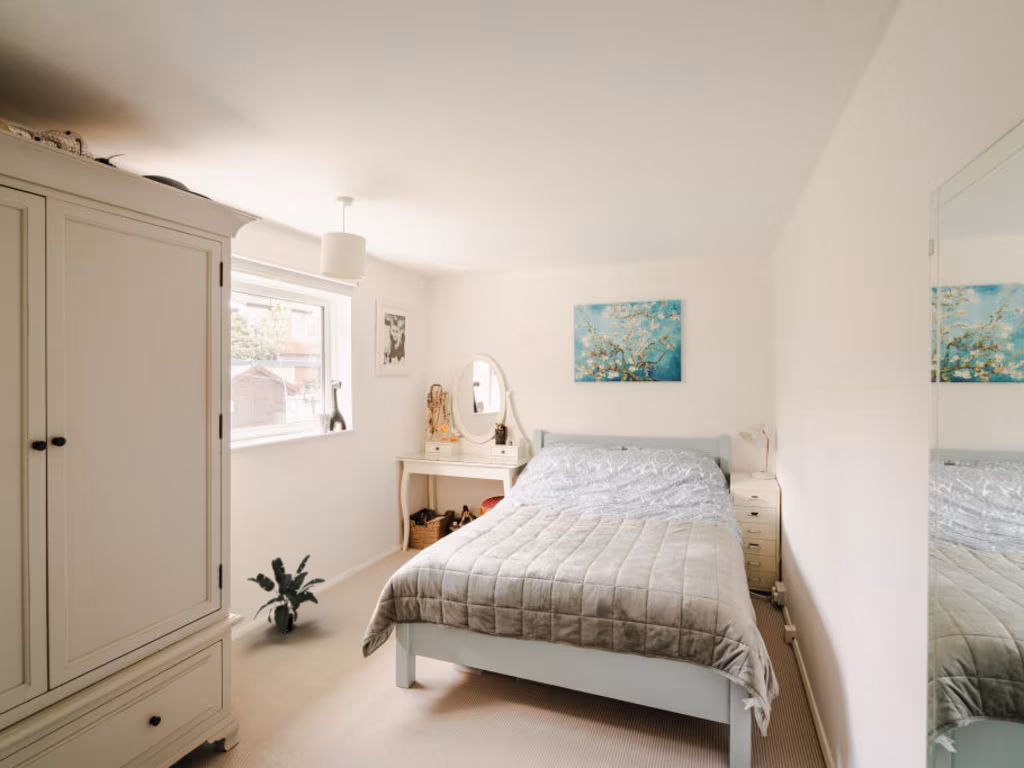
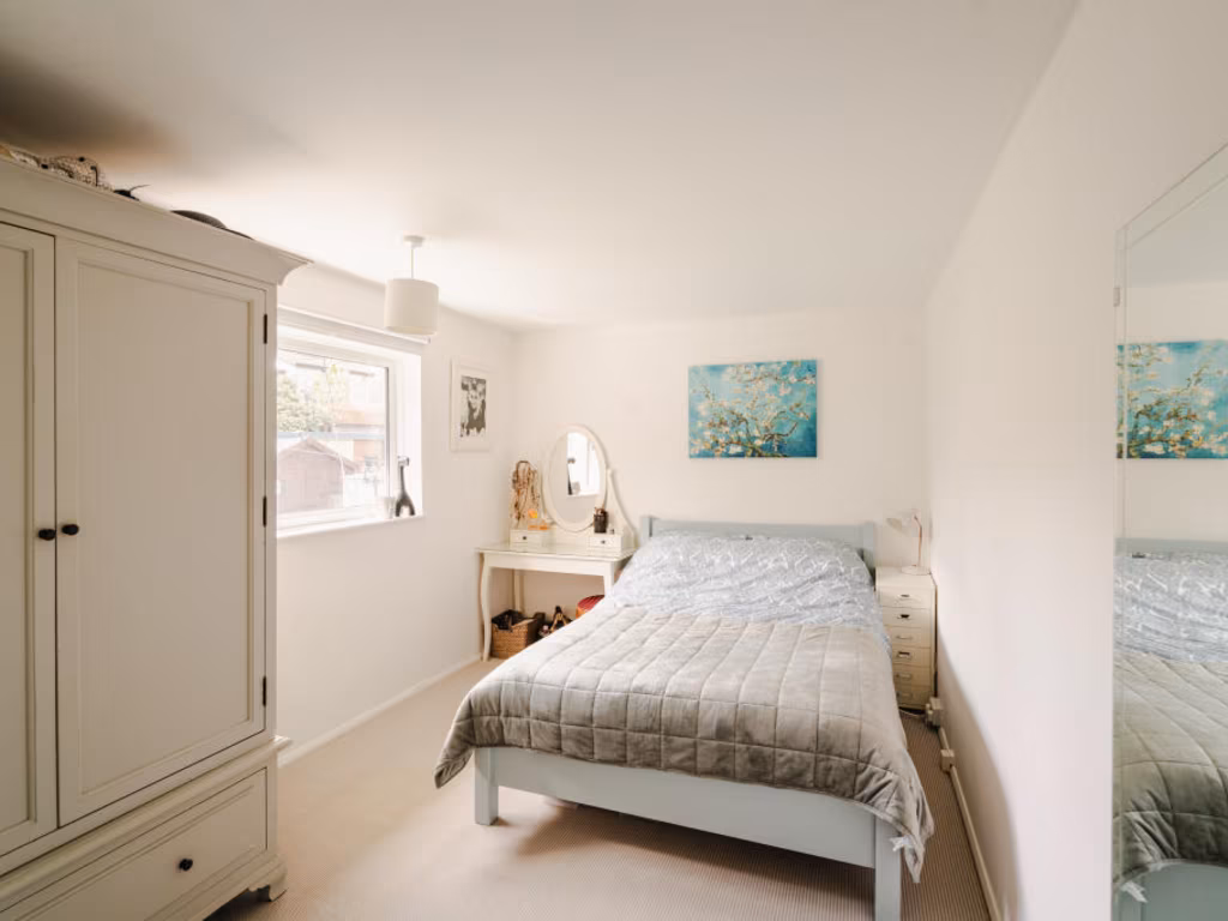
- potted plant (289, 594)
